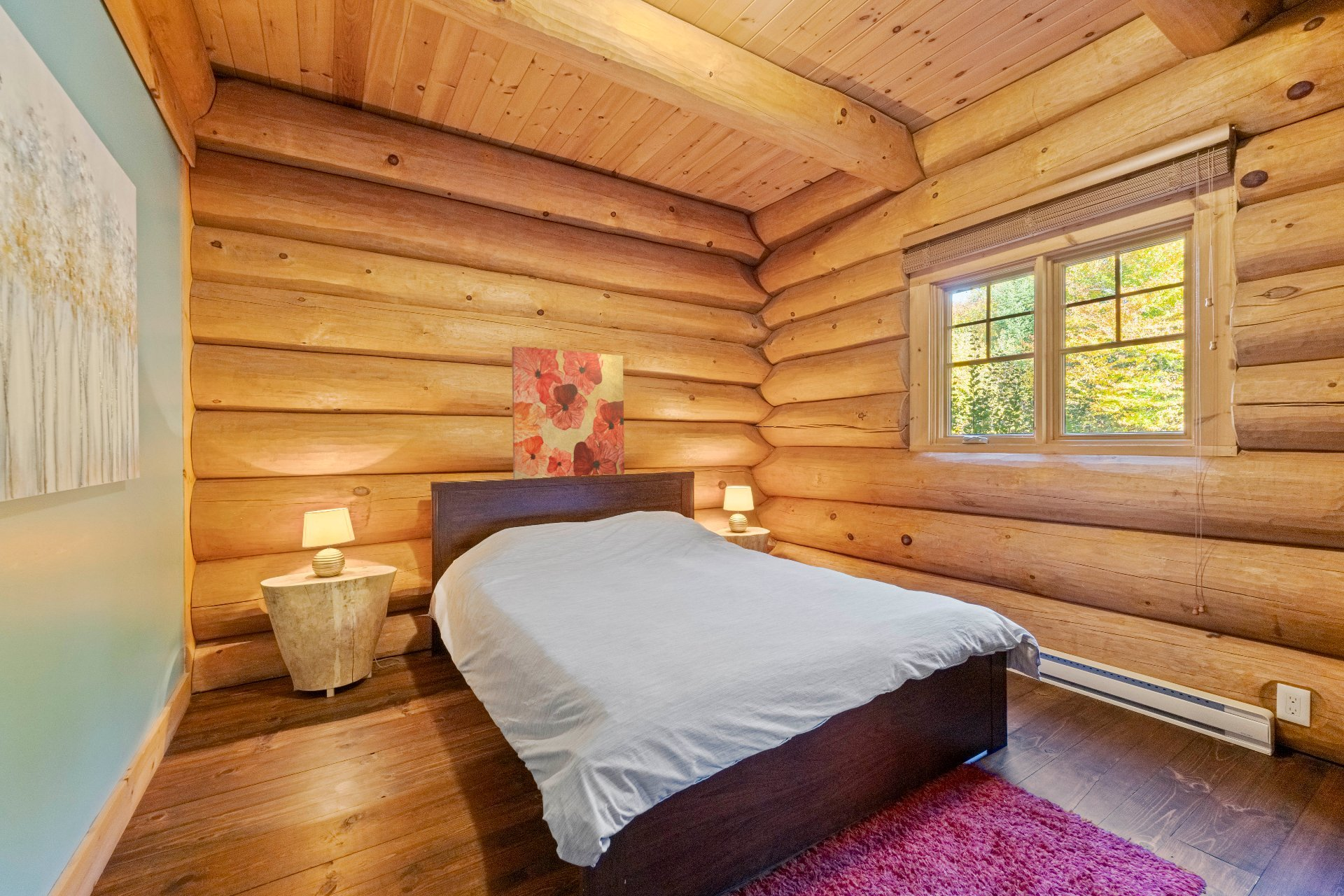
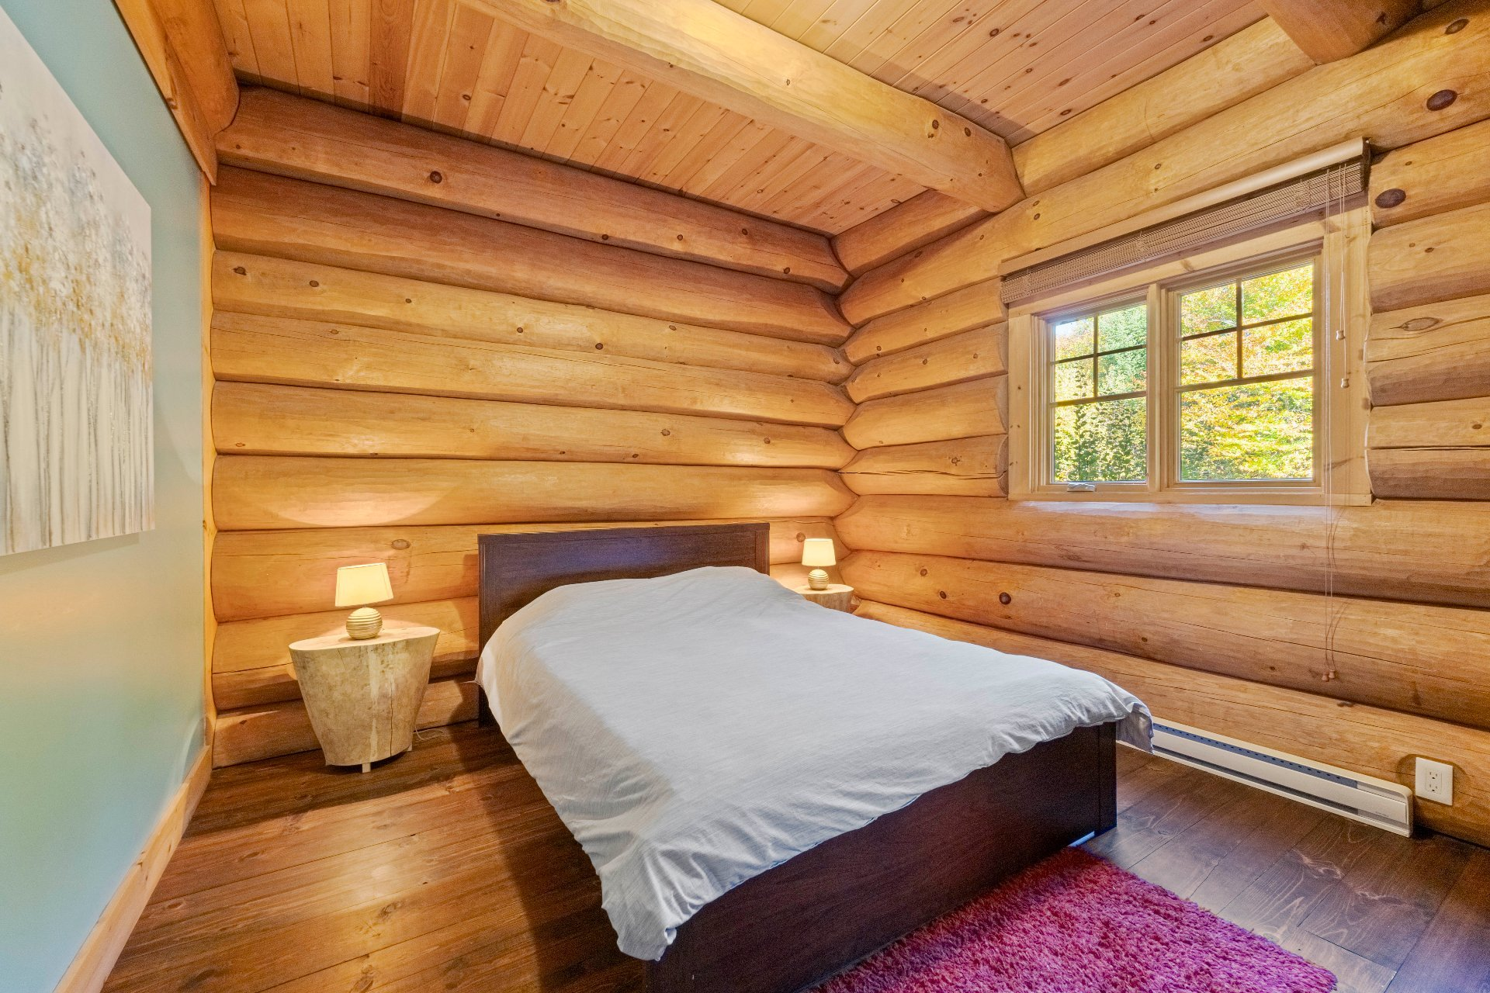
- wall art (570, 428)
